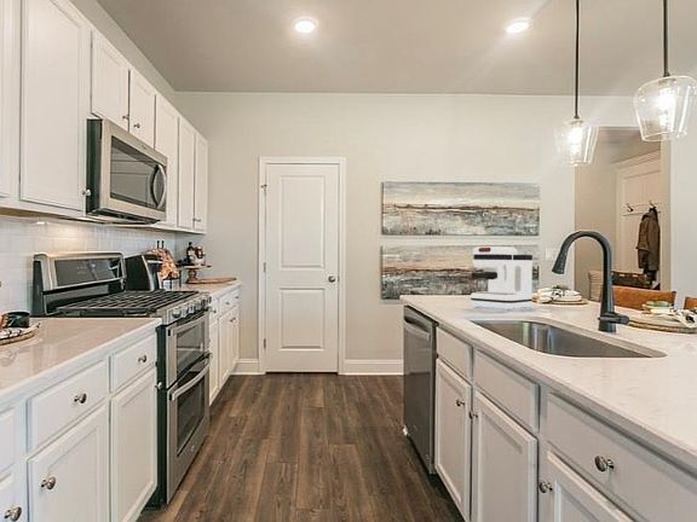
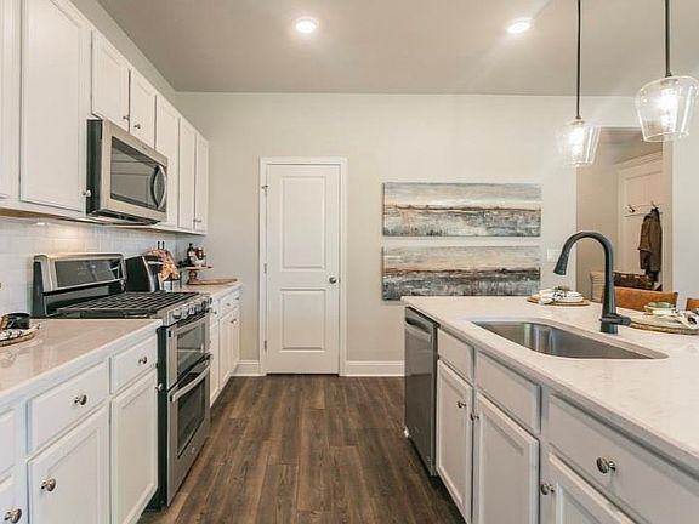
- coffee maker (499, 277)
